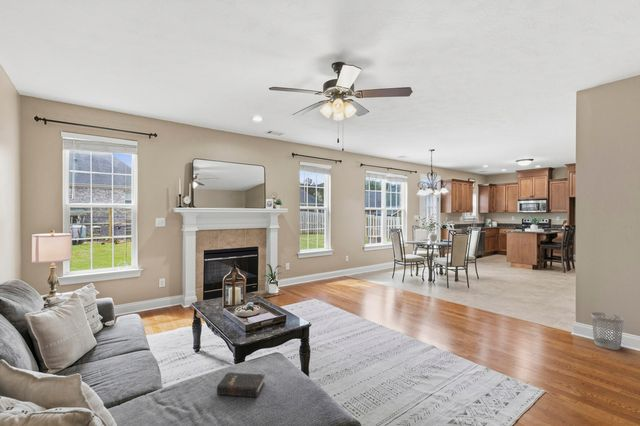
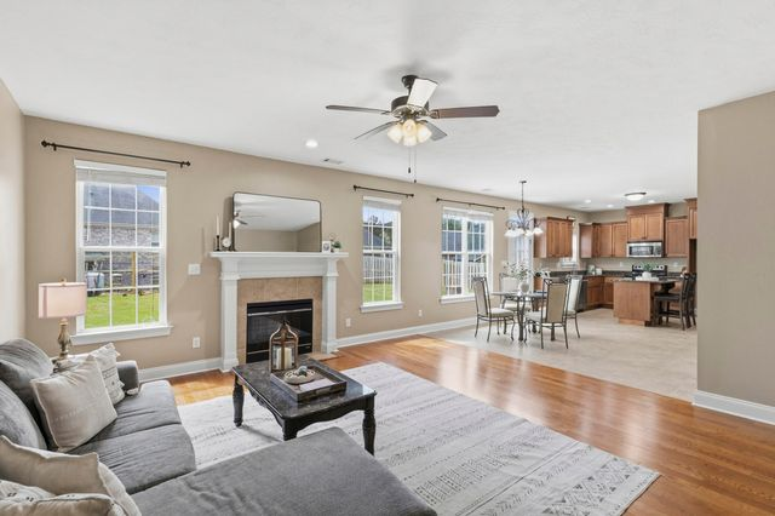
- hardback book (241, 384)
- wastebasket (607, 331)
- house plant (272, 278)
